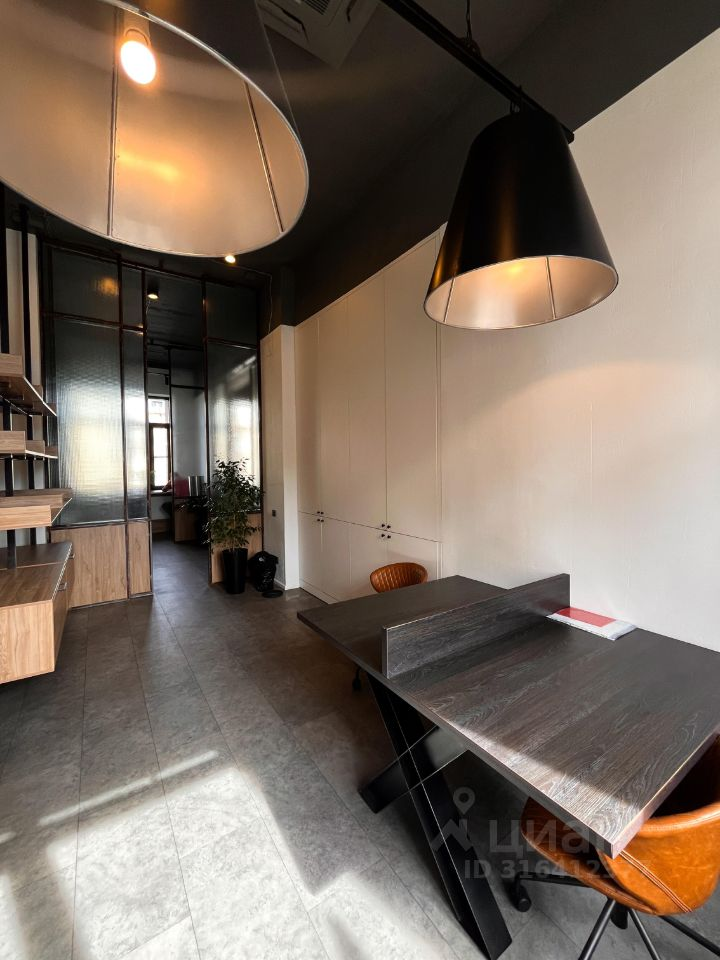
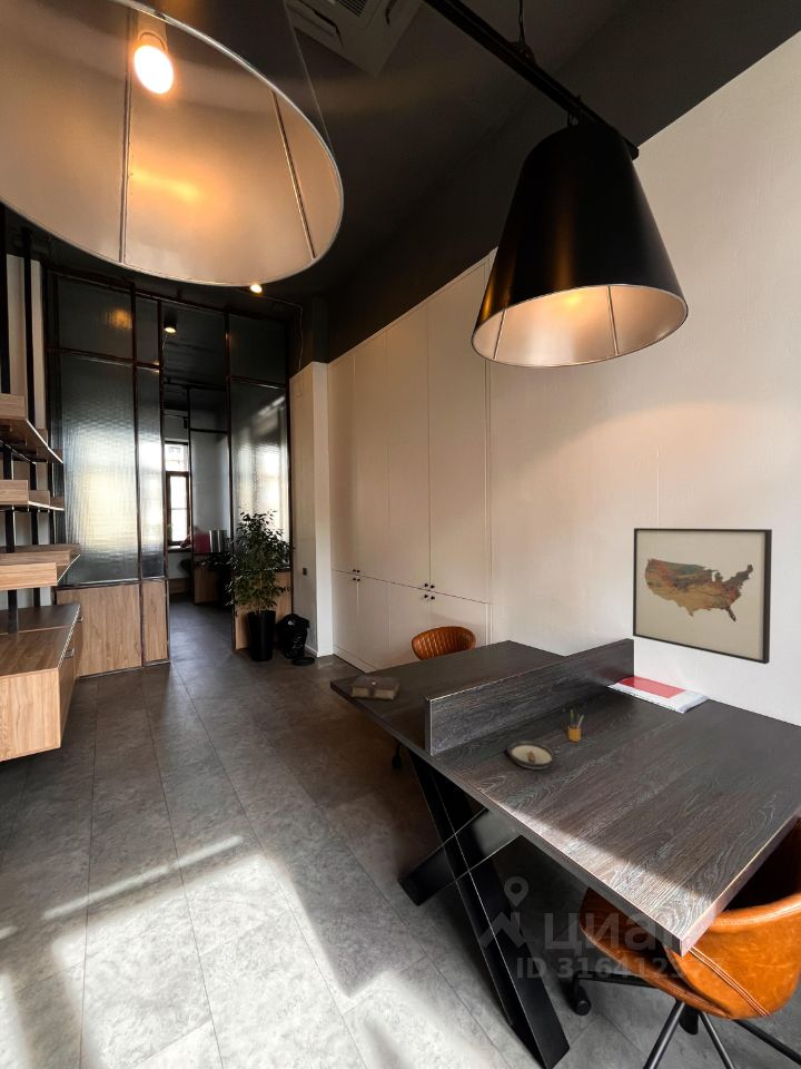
+ wall art (694, 588)
+ book (368, 685)
+ pencil box (573, 725)
+ saucer (531, 756)
